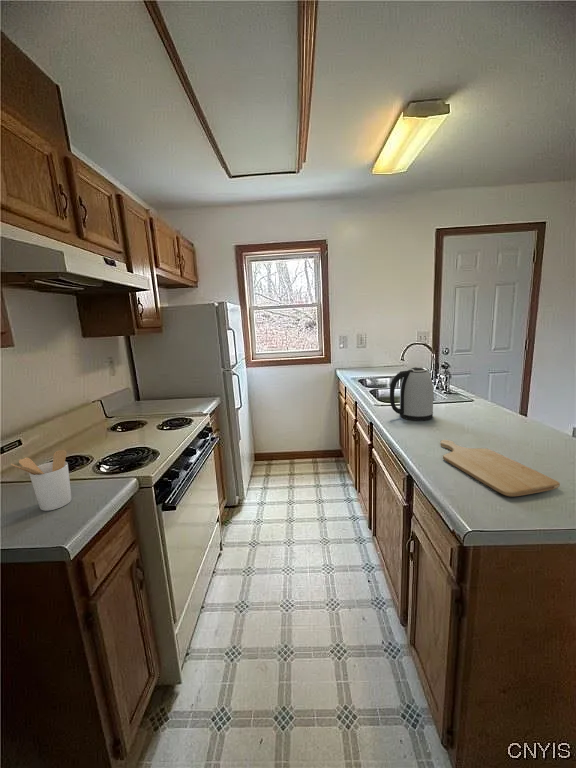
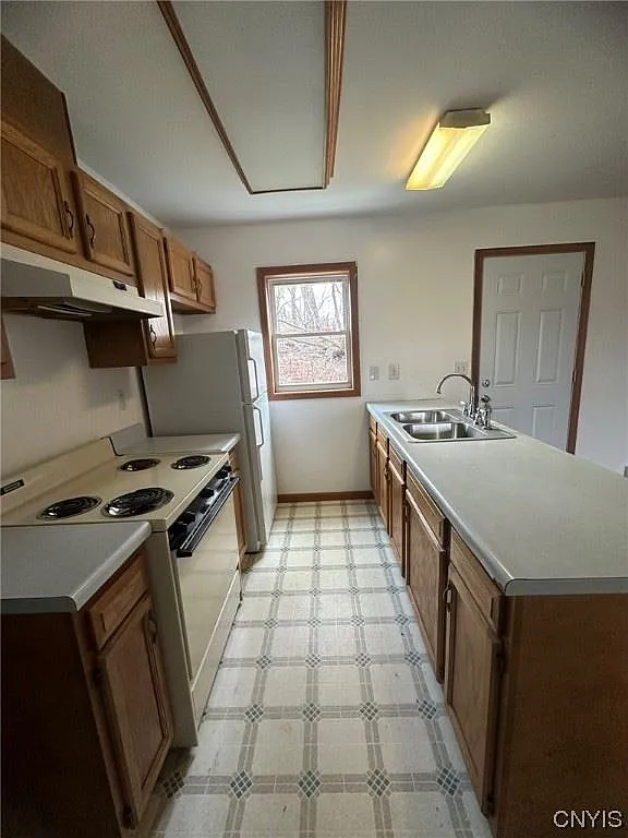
- utensil holder (43, 480)
- kettle (411, 392)
- chopping board (481, 462)
